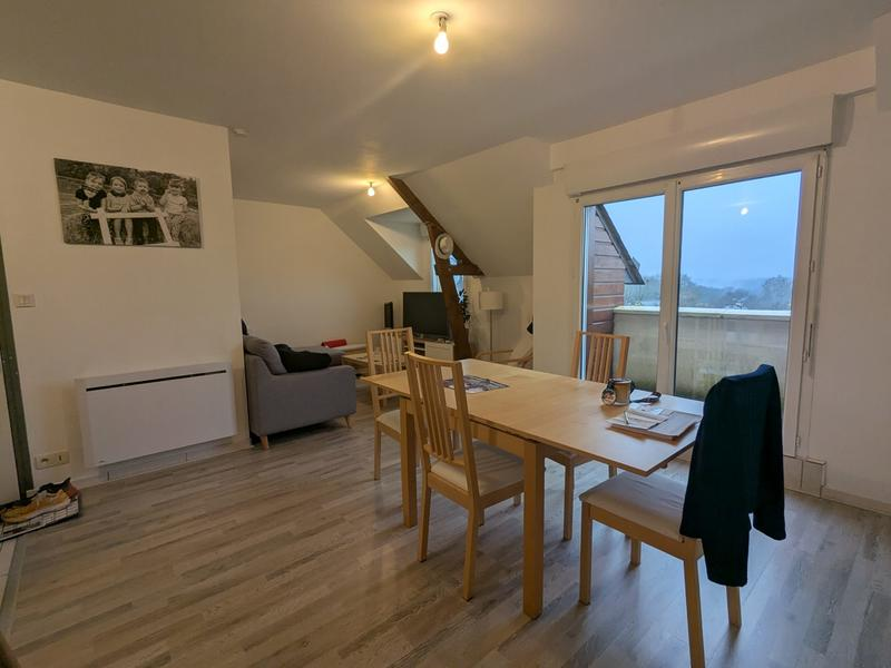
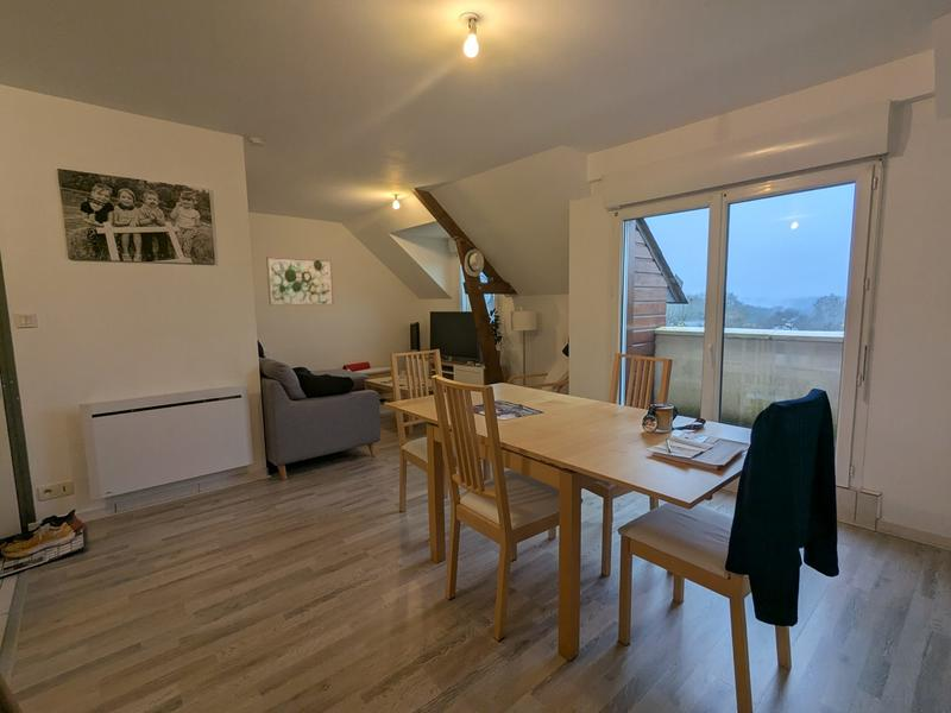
+ wall art (302, 282)
